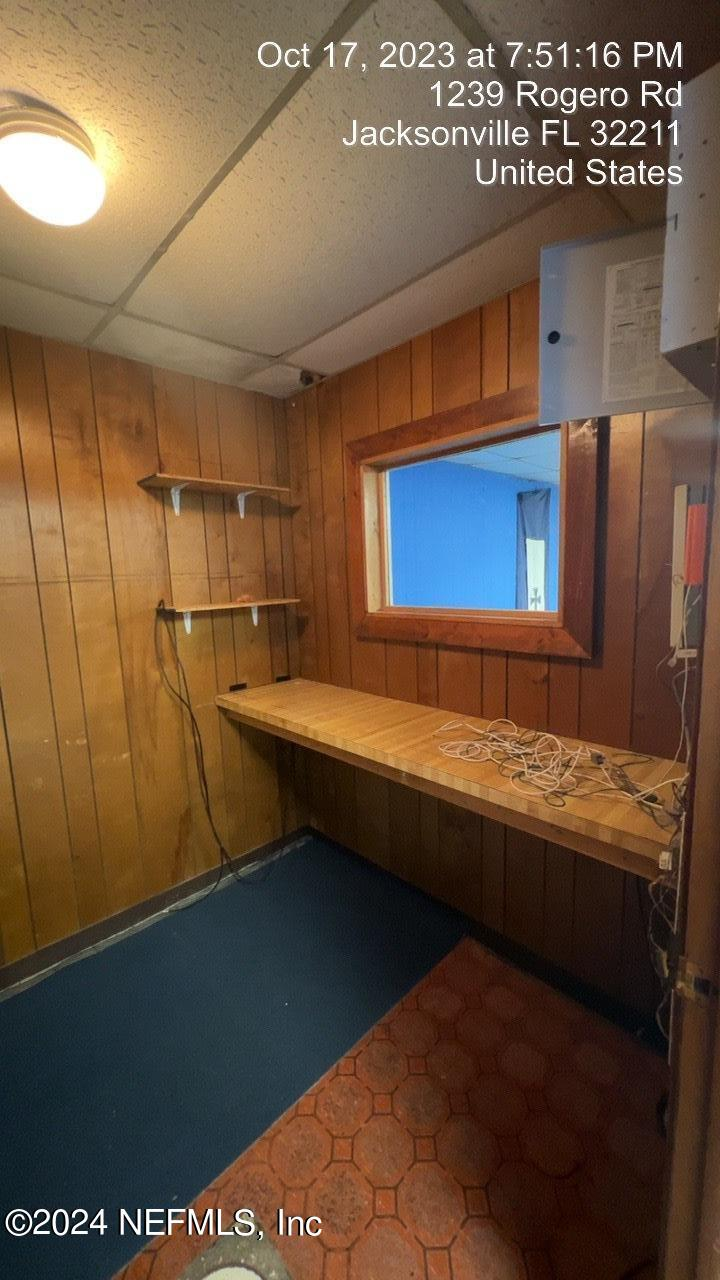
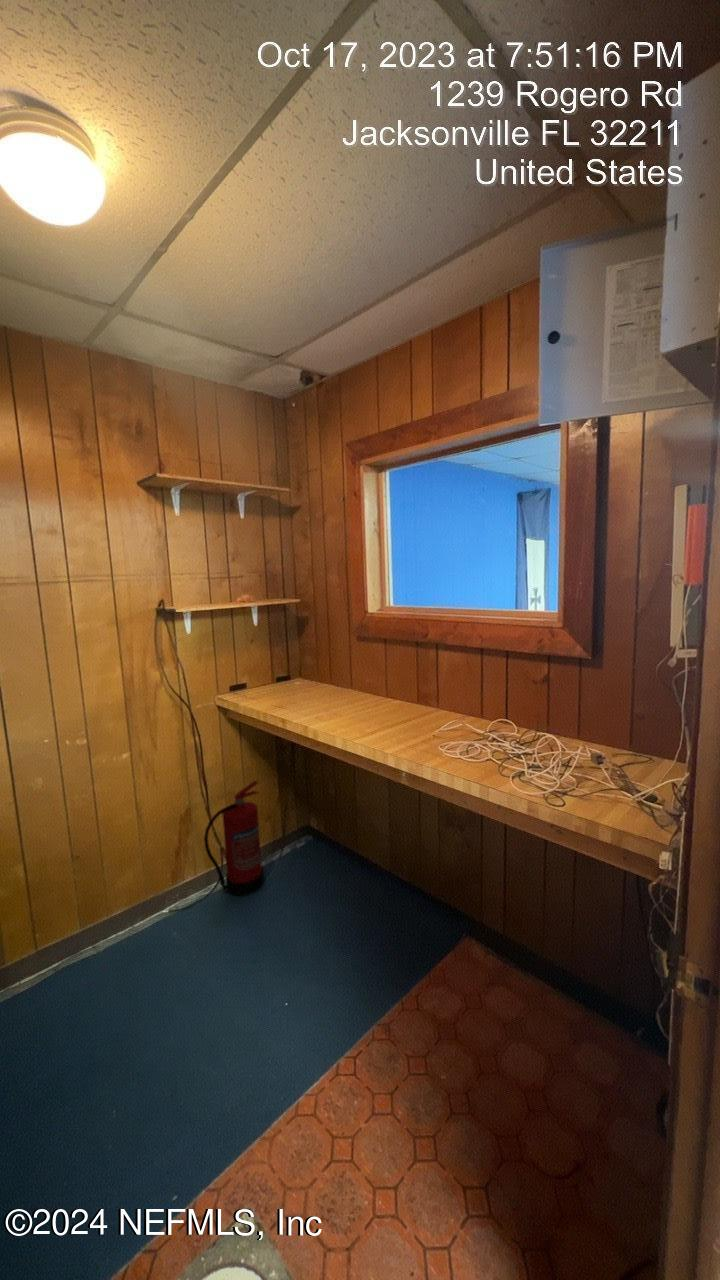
+ fire extinguisher (233, 840)
